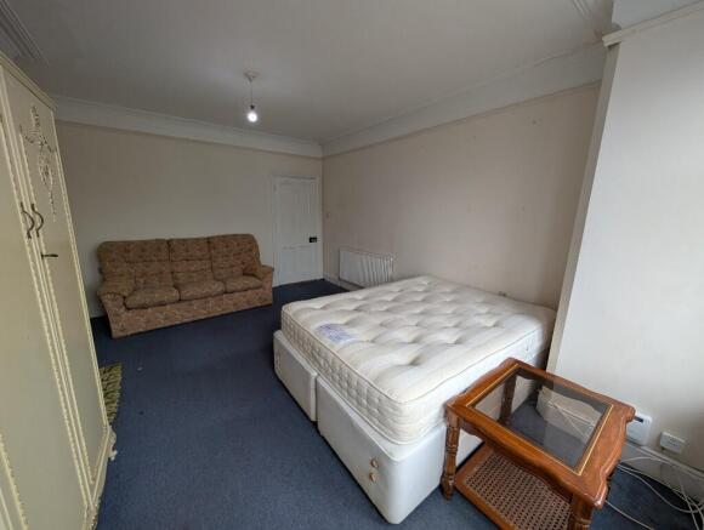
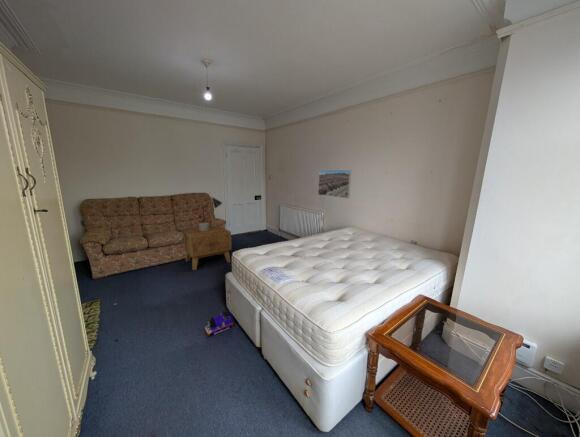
+ lamp (206, 209)
+ toy train (218, 322)
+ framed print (333, 183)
+ side table (207, 246)
